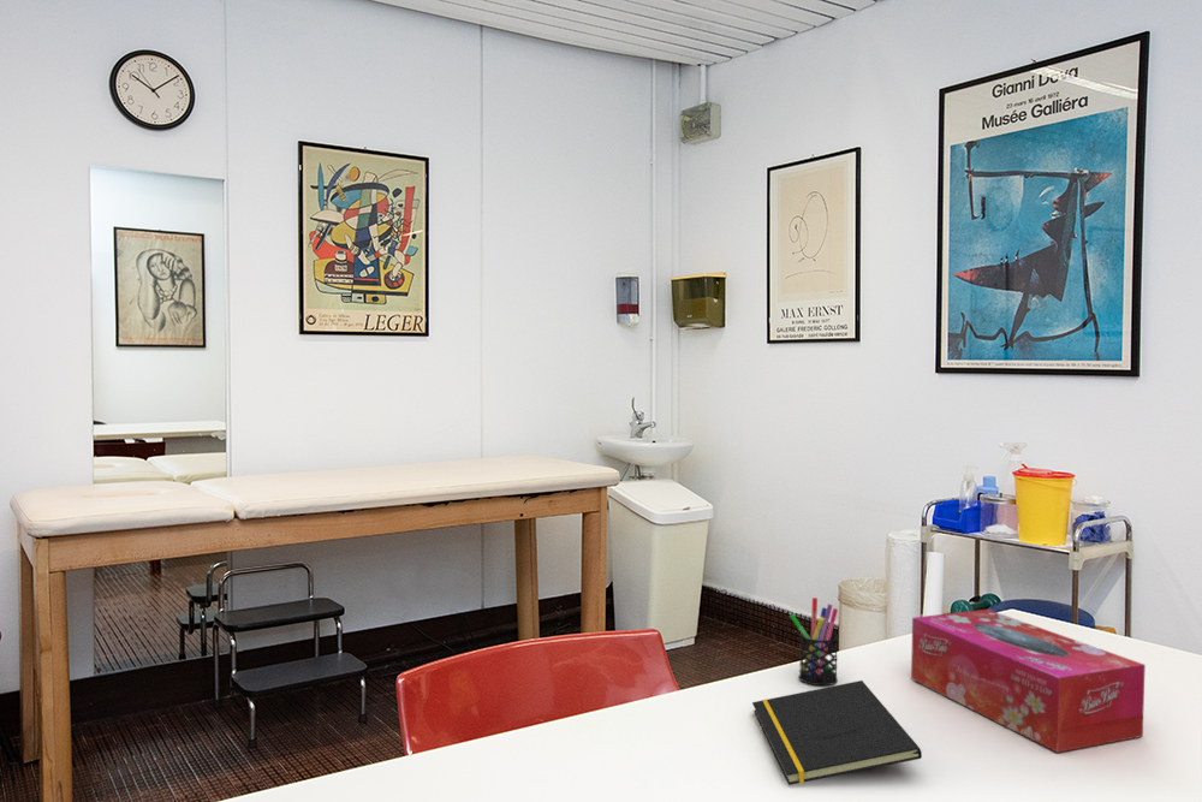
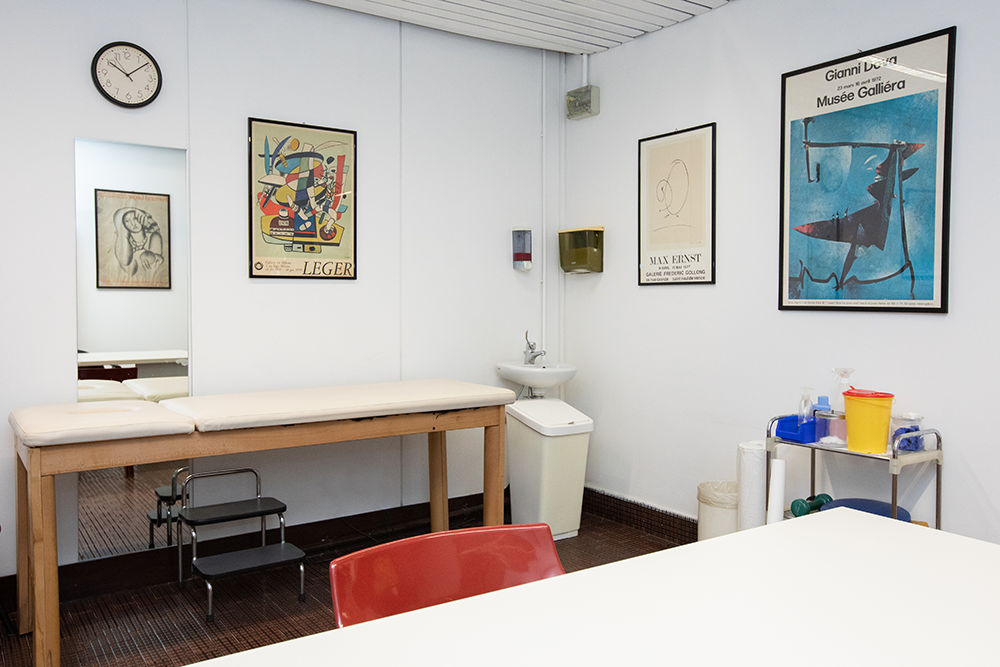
- notepad (828, 727)
- pen holder (814, 640)
- tissue box (1018, 672)
